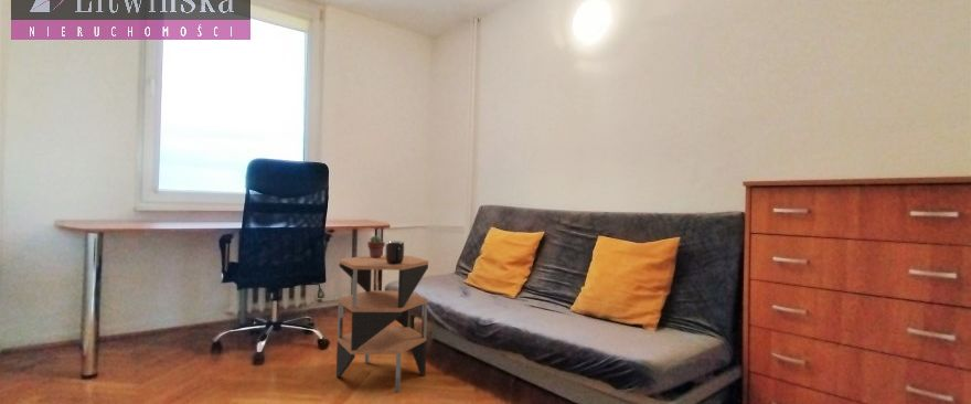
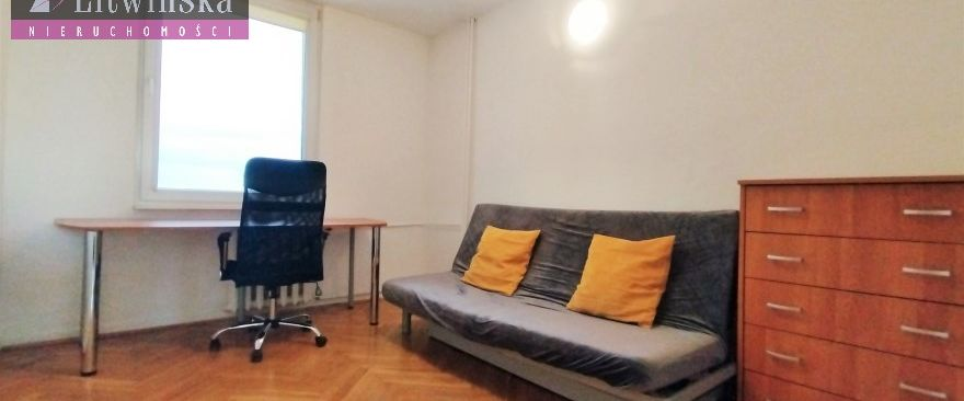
- potted succulent (375, 245)
- mug (395, 252)
- side table (382, 318)
